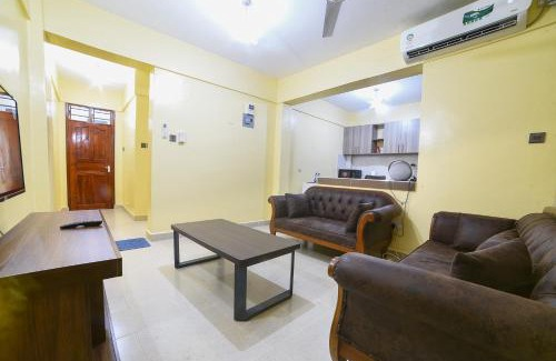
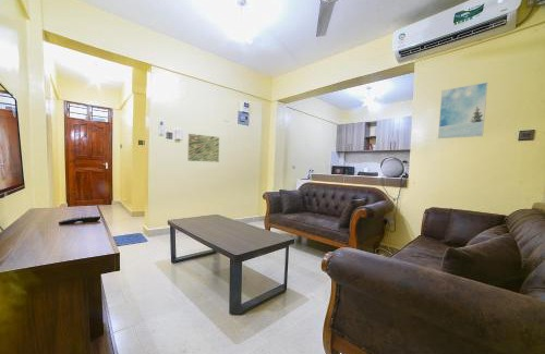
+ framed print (461, 112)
+ wall art (204, 148)
